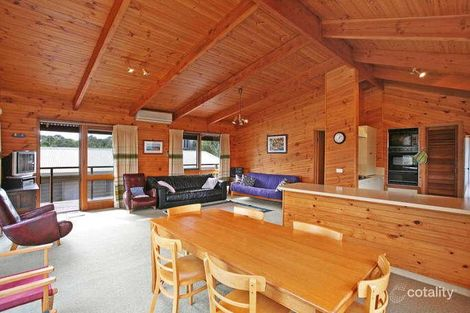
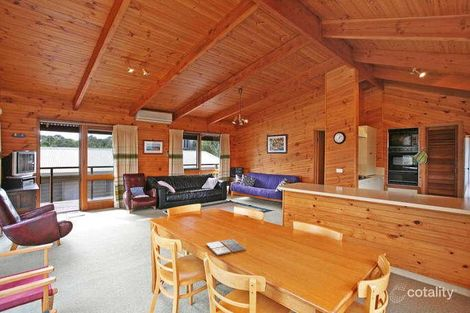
+ drink coaster (225, 247)
